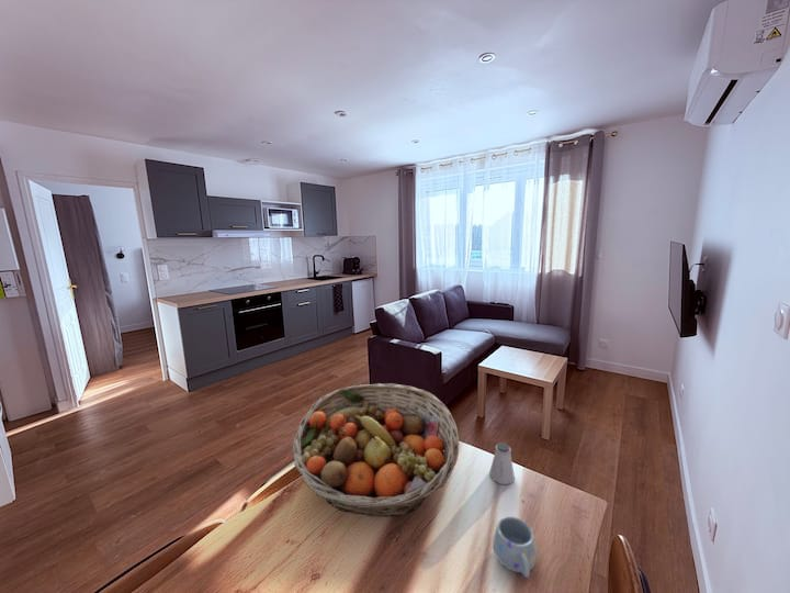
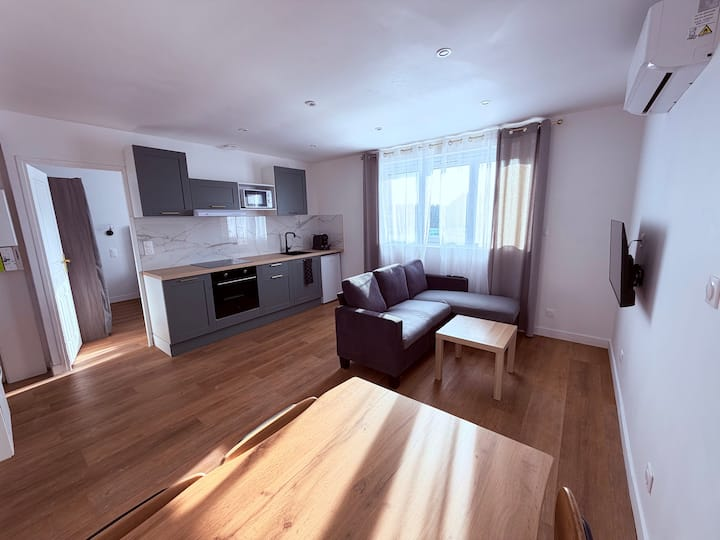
- mug (517, 549)
- fruit basket (375, 443)
- saltshaker (503, 460)
